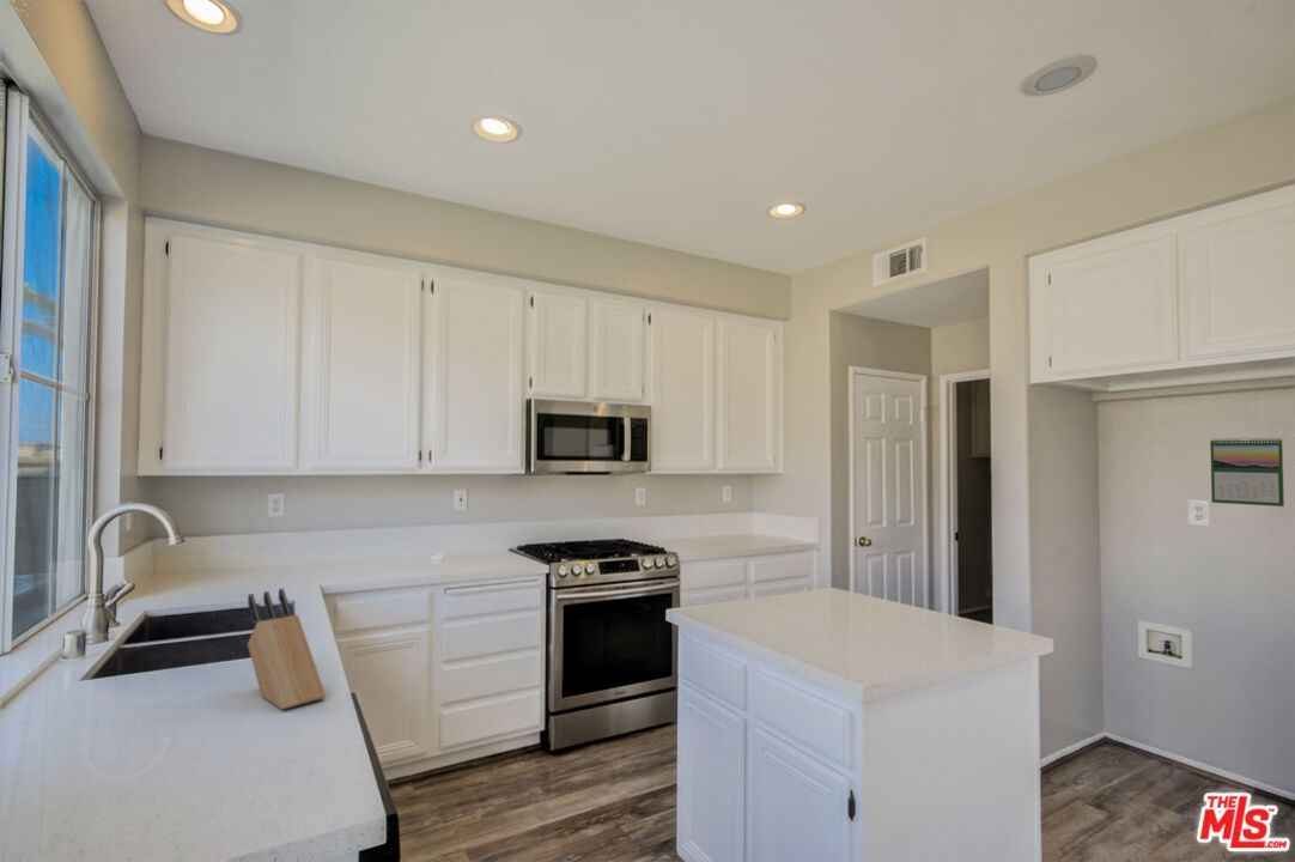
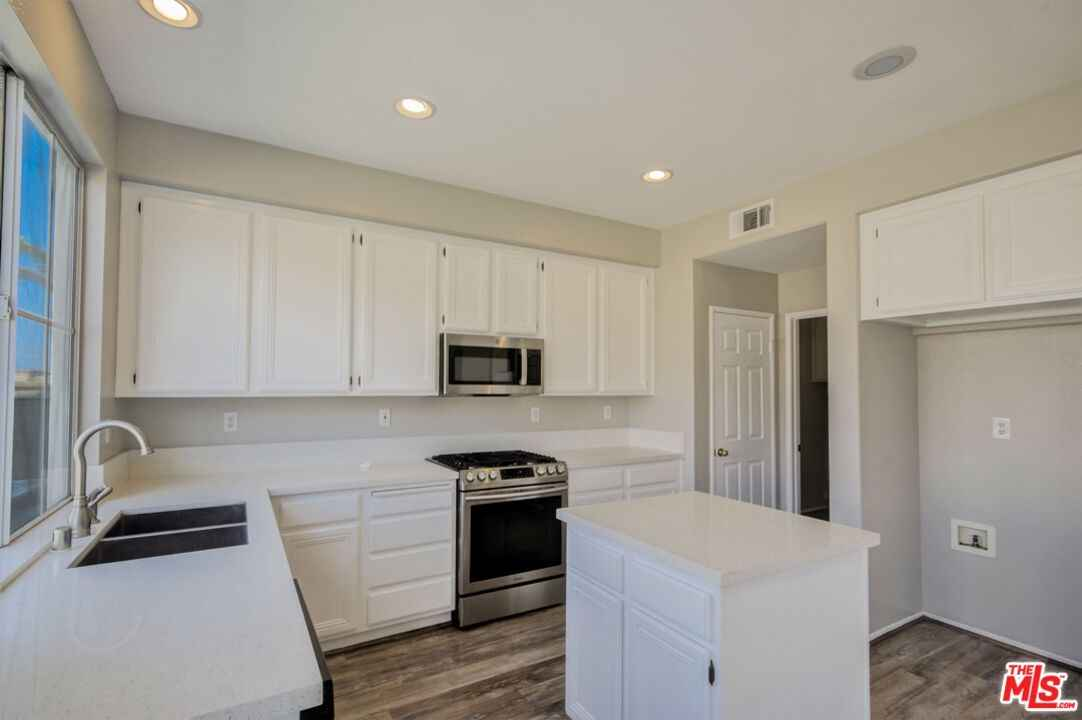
- calendar (1245, 471)
- knife block (282, 643)
